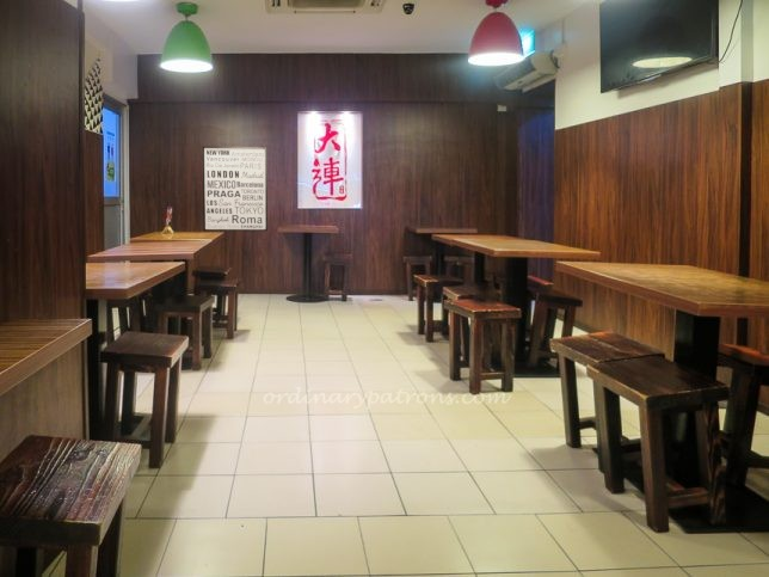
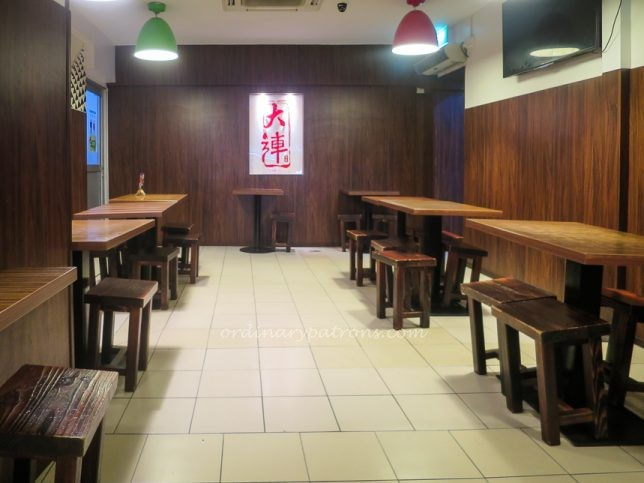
- wall art (235, 189)
